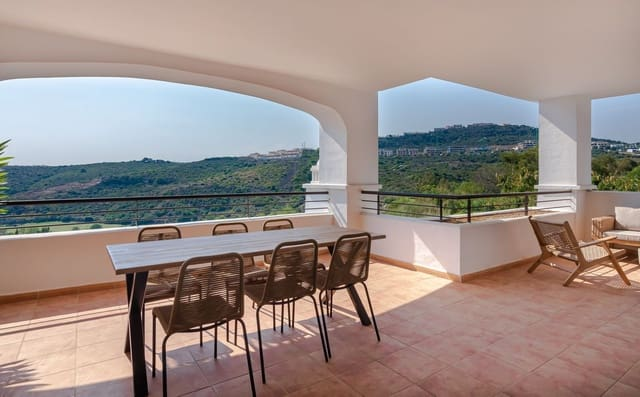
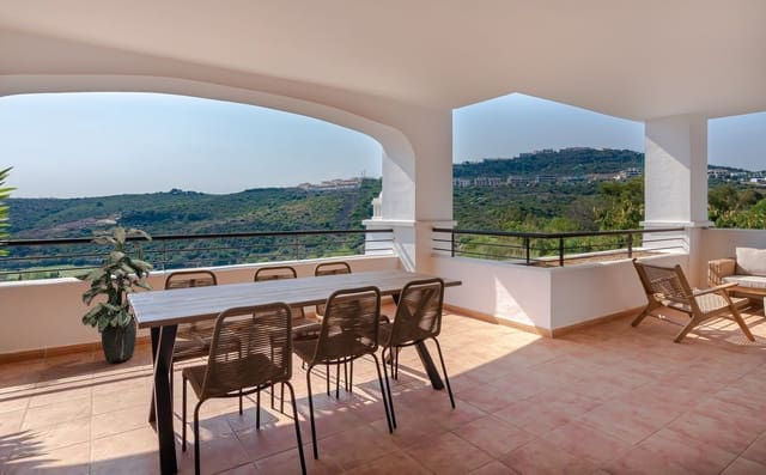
+ indoor plant (115, 290)
